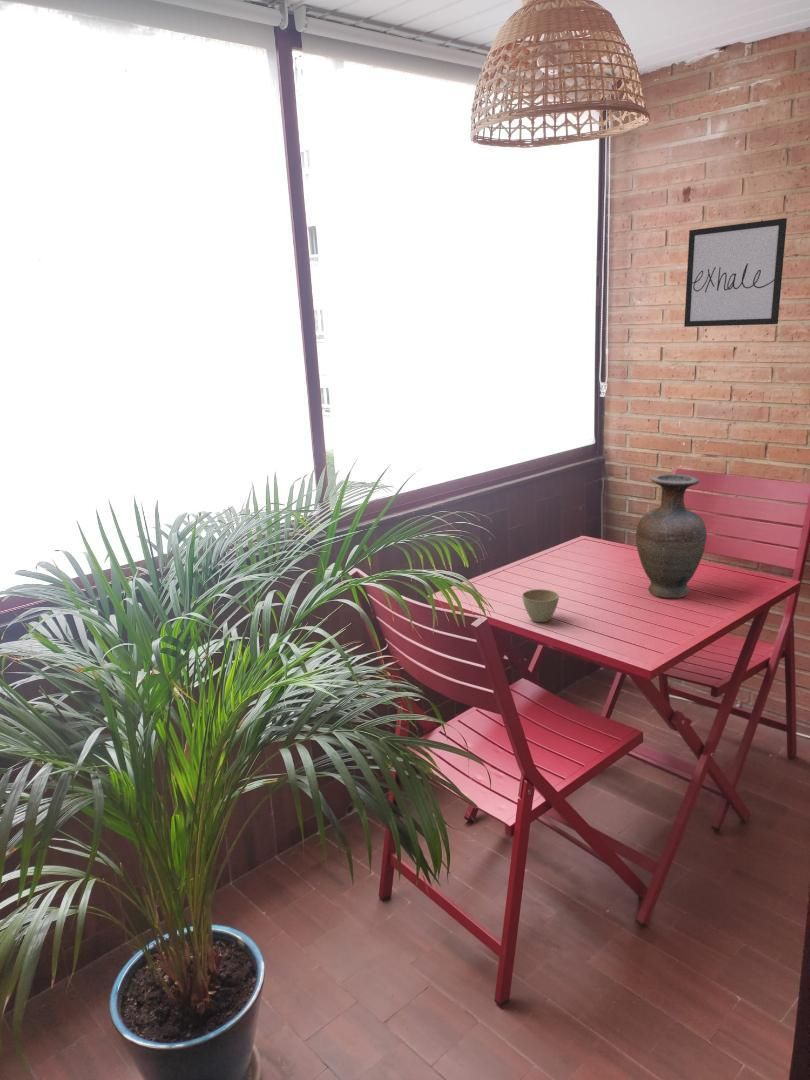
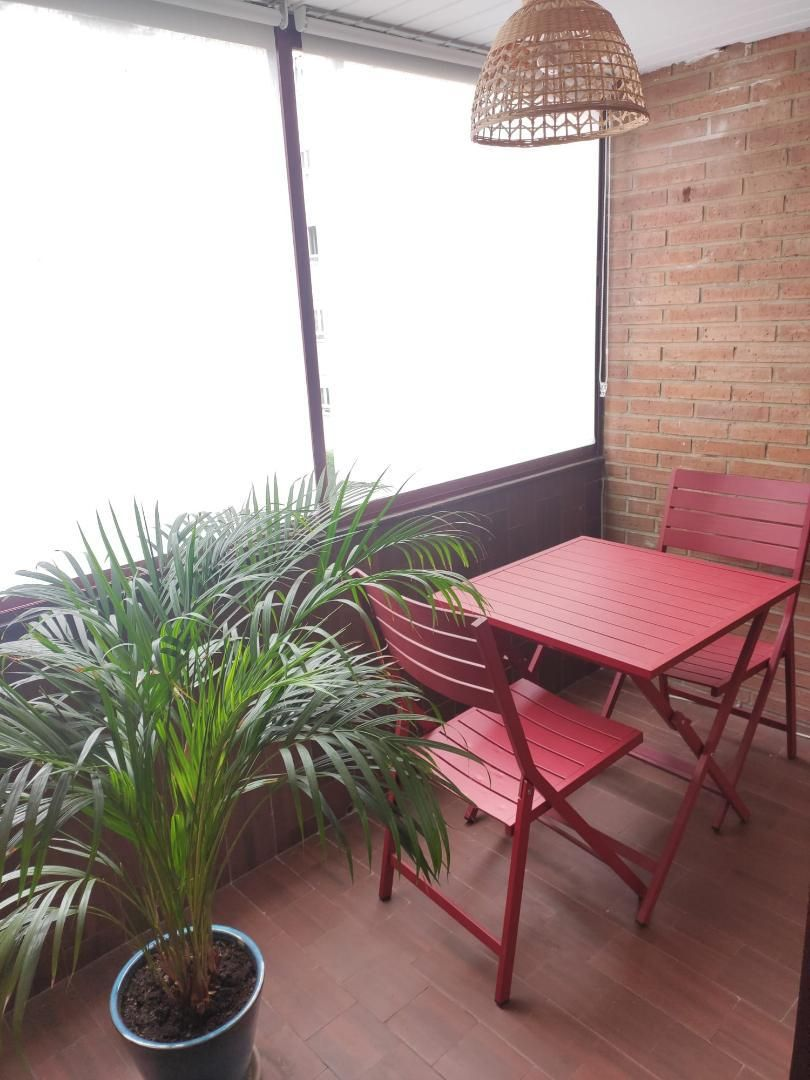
- wall art (732, 275)
- flower pot (540, 607)
- vase (670, 536)
